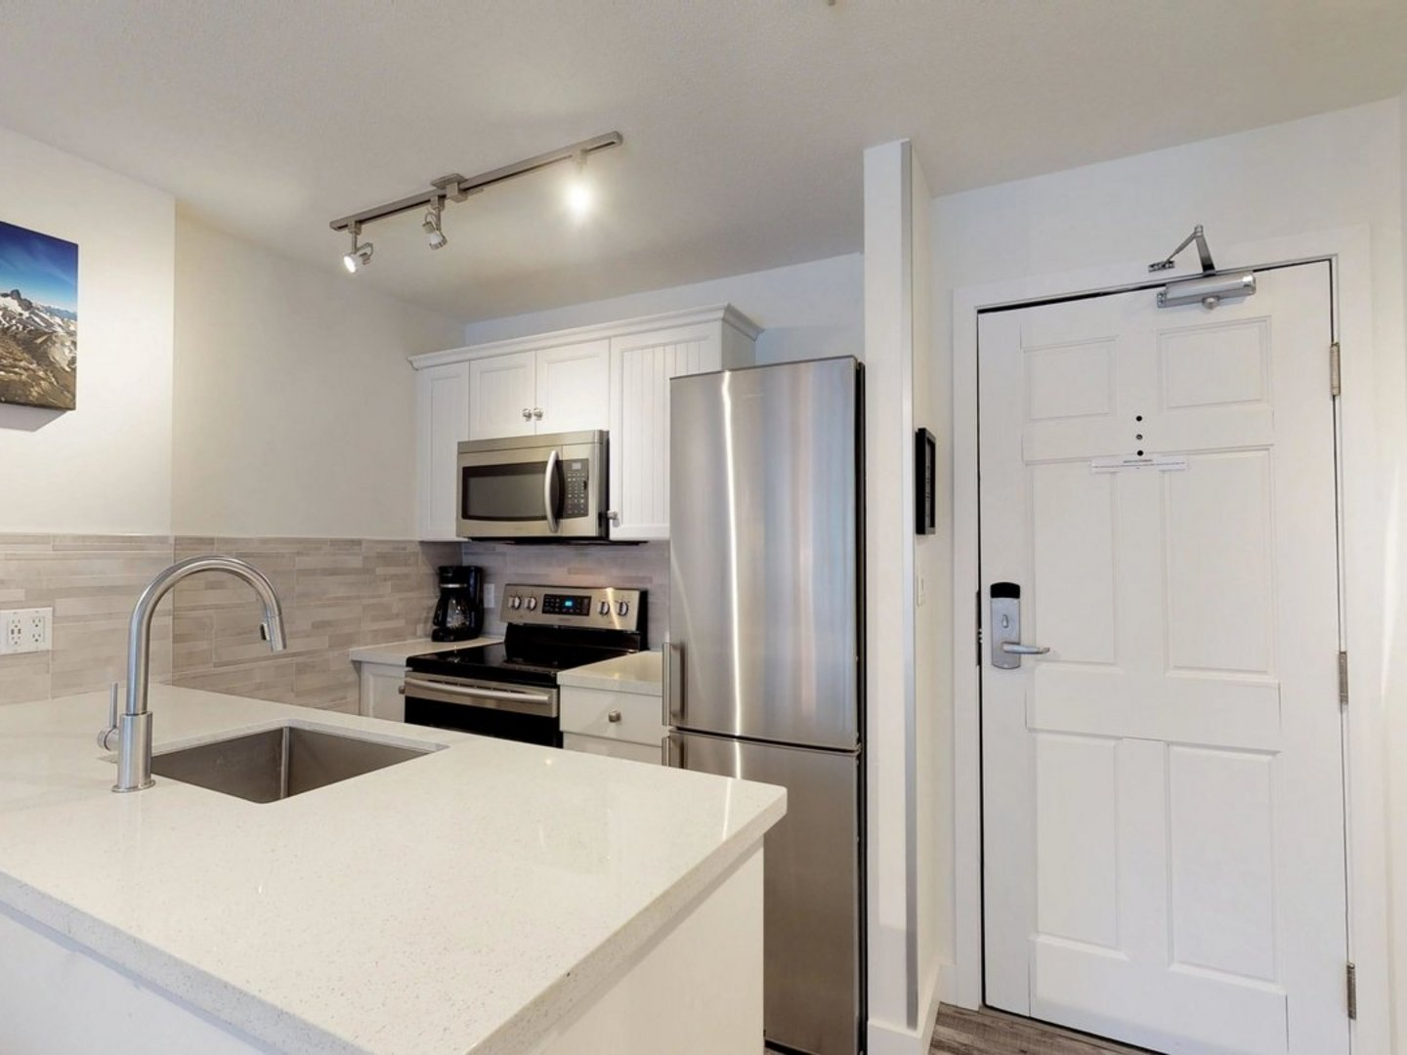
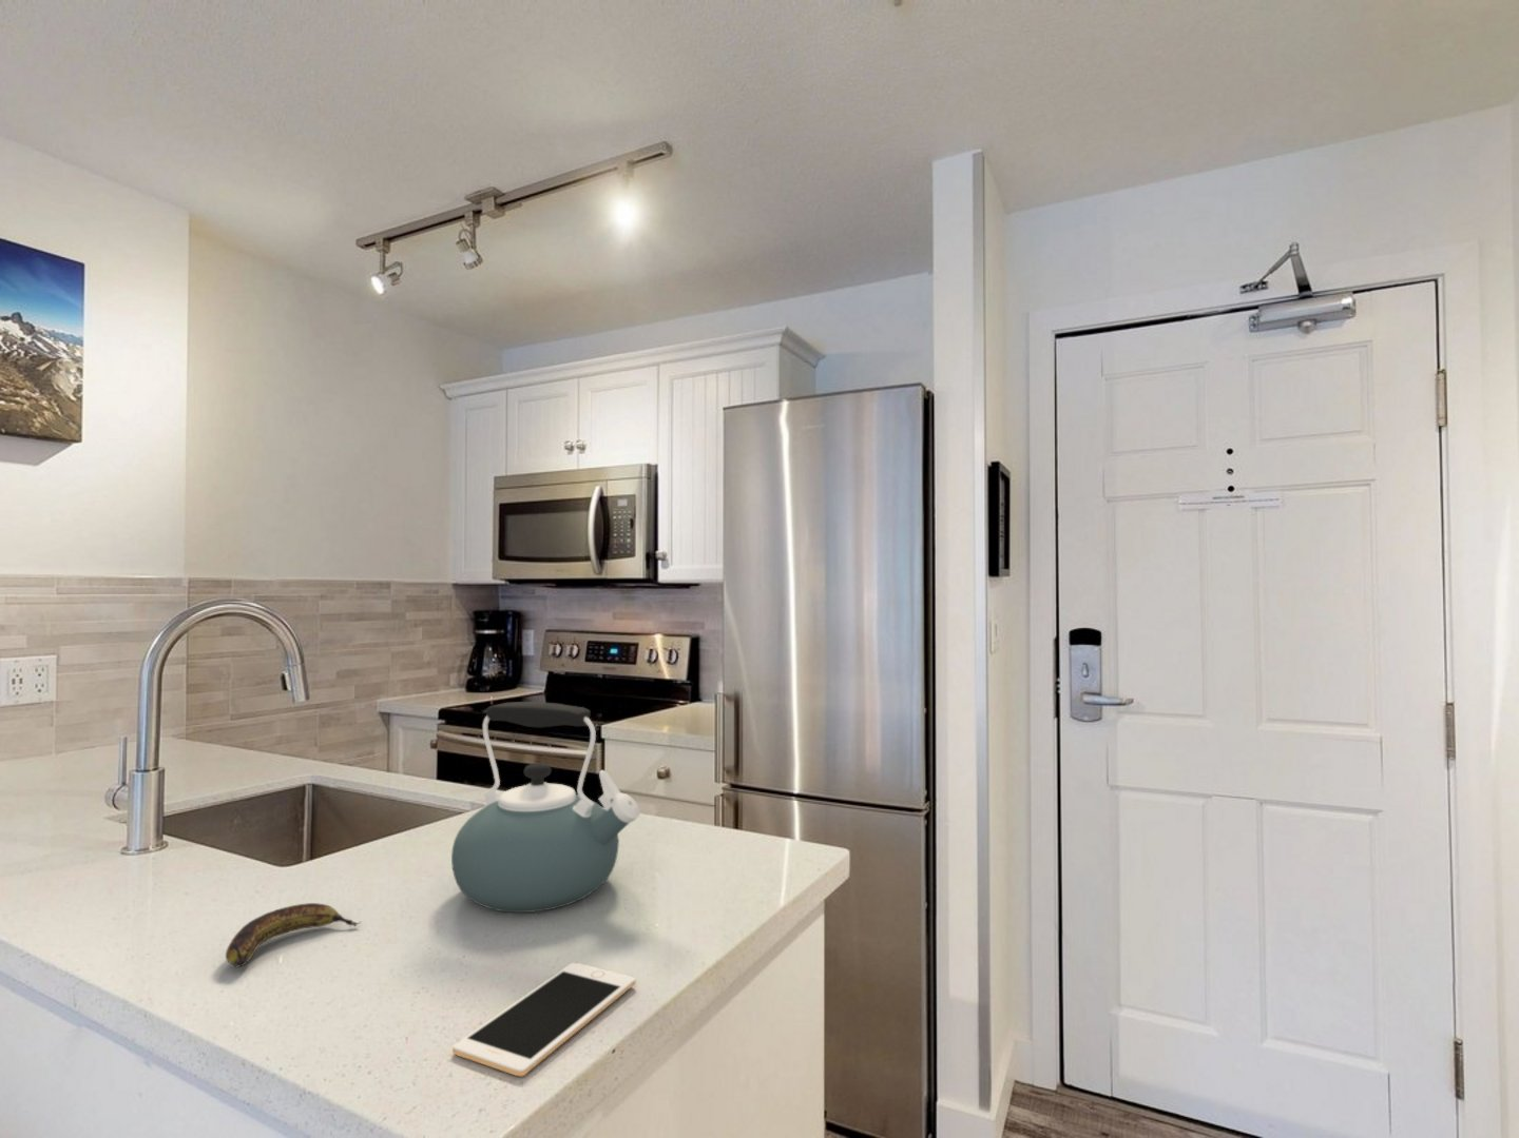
+ cell phone (550, 1012)
+ banana (285, 930)
+ kettle (550, 796)
